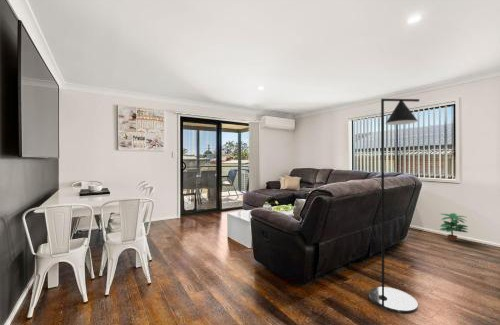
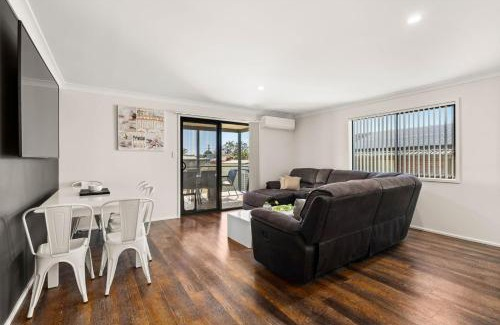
- floor lamp (383, 200)
- potted plant (453, 227)
